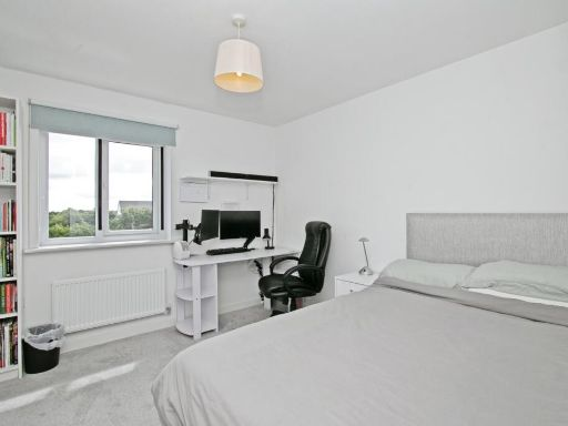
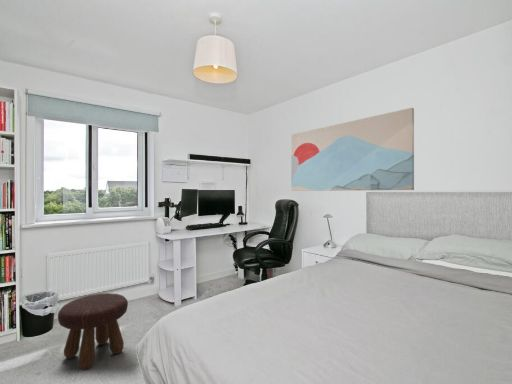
+ footstool (94, 328)
+ wall art (341, 157)
